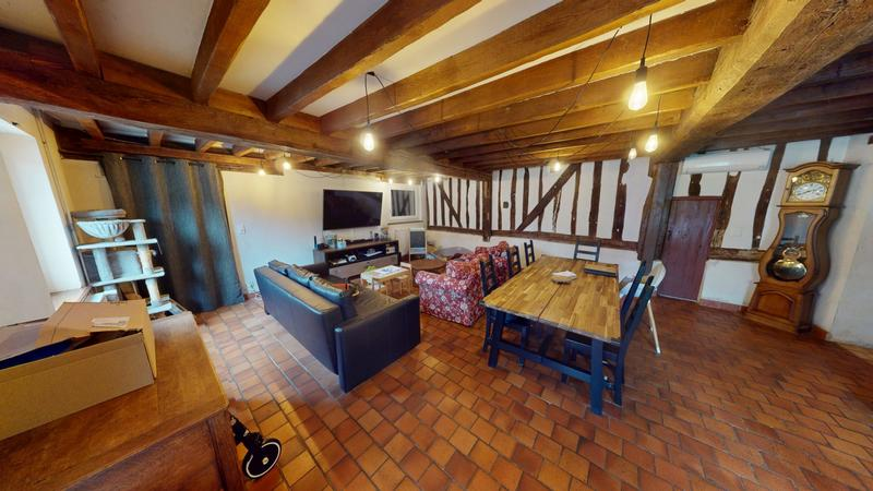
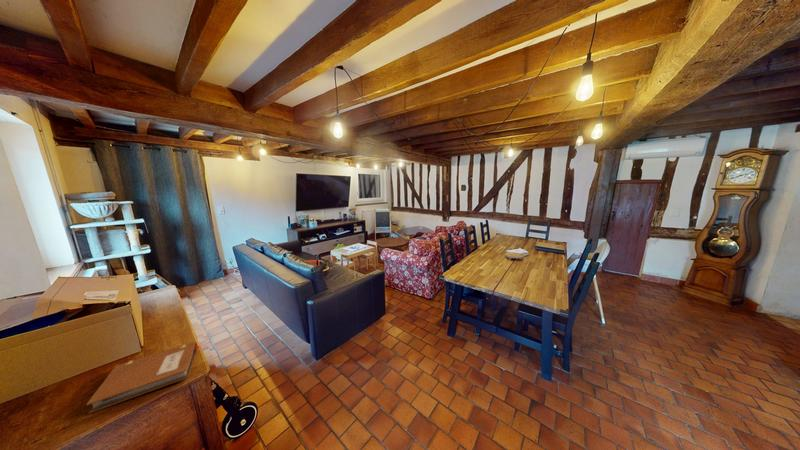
+ notebook (154, 369)
